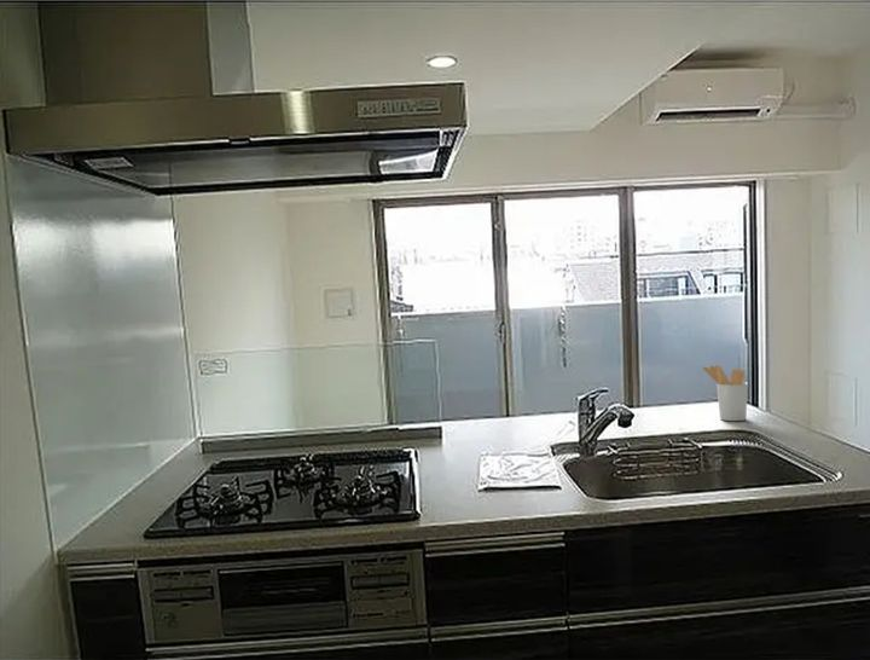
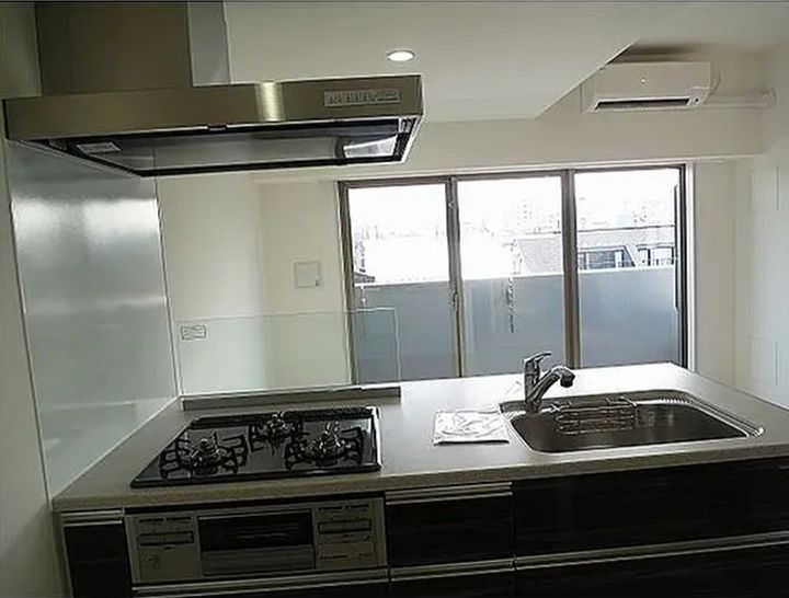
- utensil holder (725, 390)
